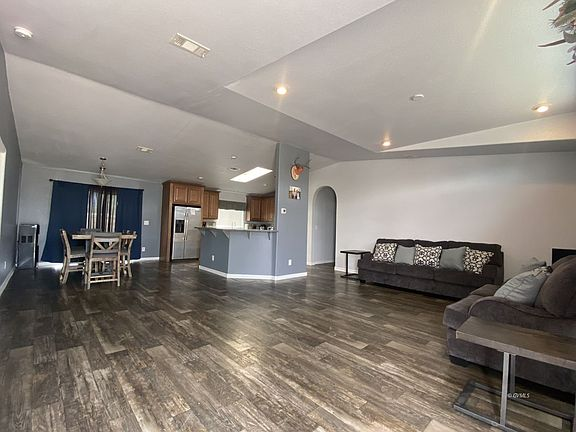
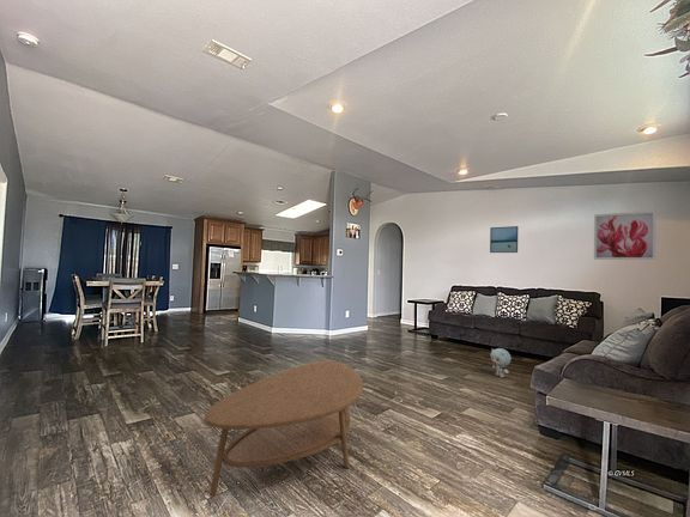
+ coffee table (304, 419)
+ wall art (623, 236)
+ plush toy (500, 361)
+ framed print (503, 239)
